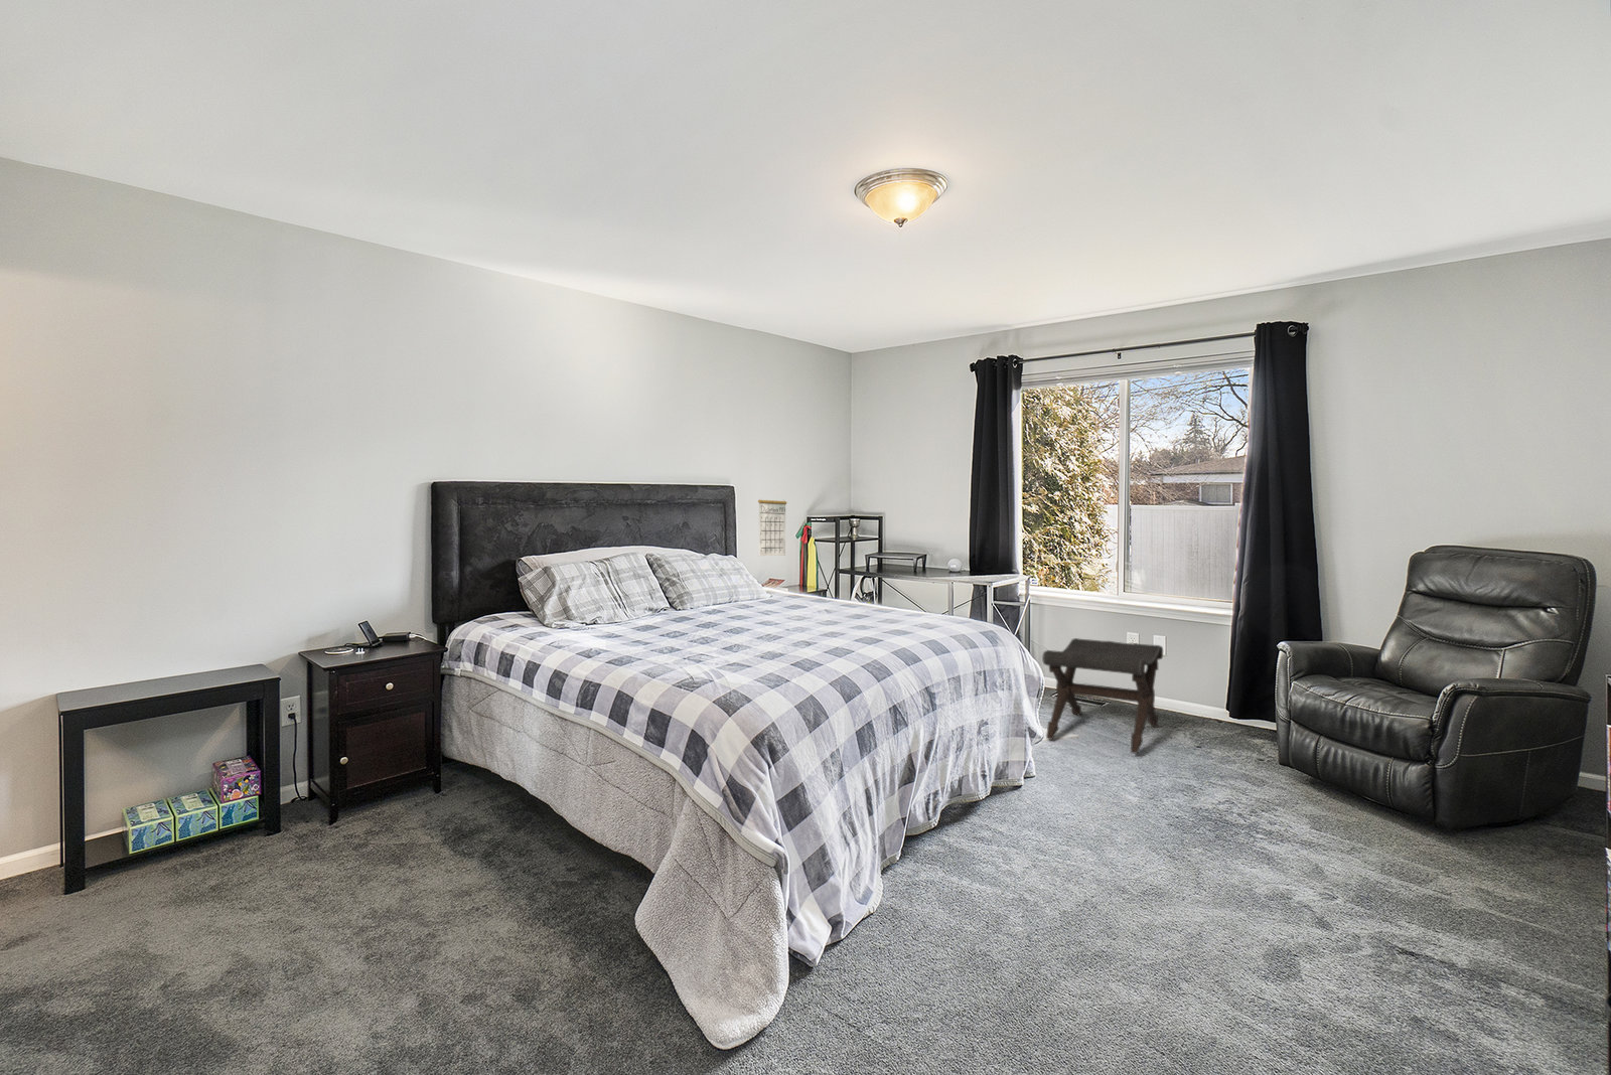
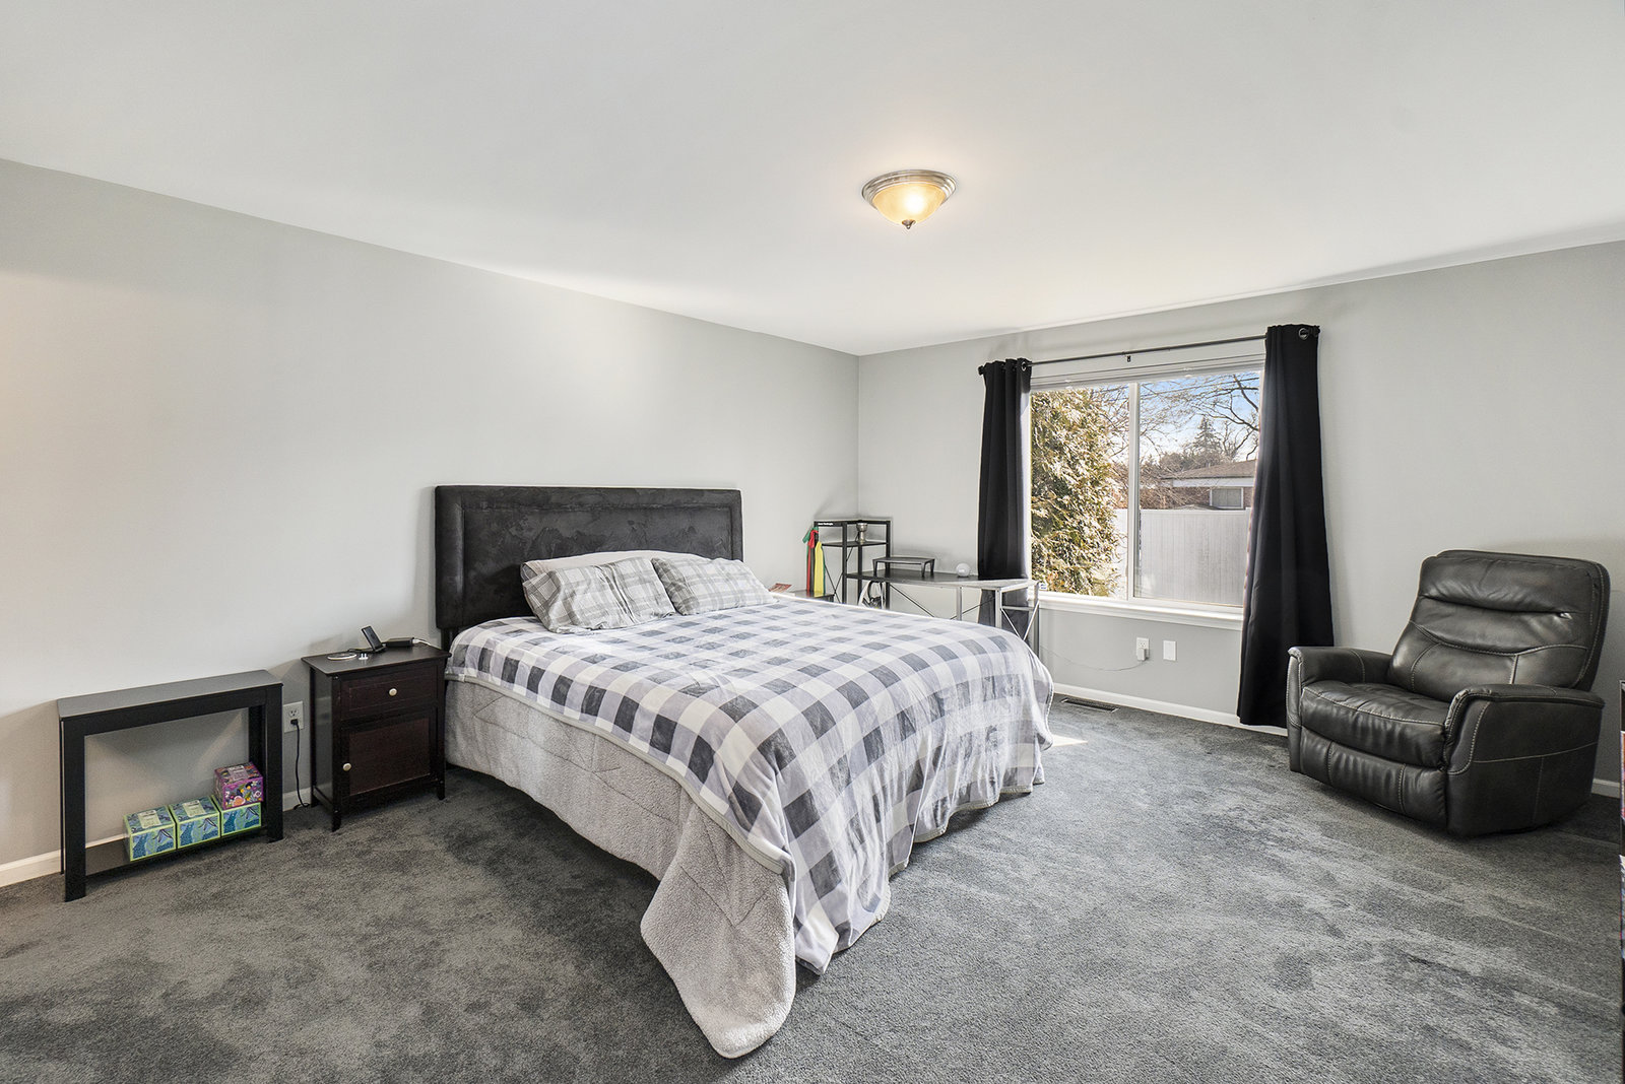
- calendar (773, 522)
- footstool (1104, 690)
